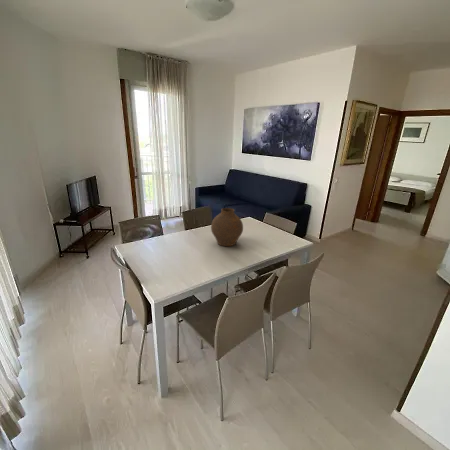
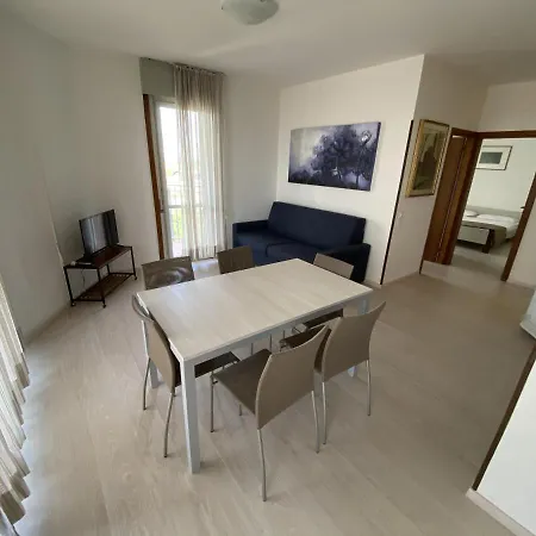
- vase (227, 226)
